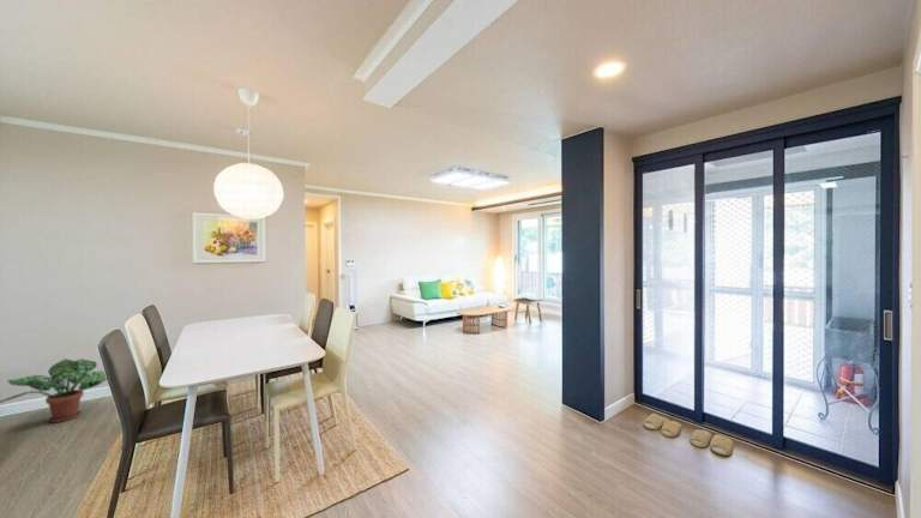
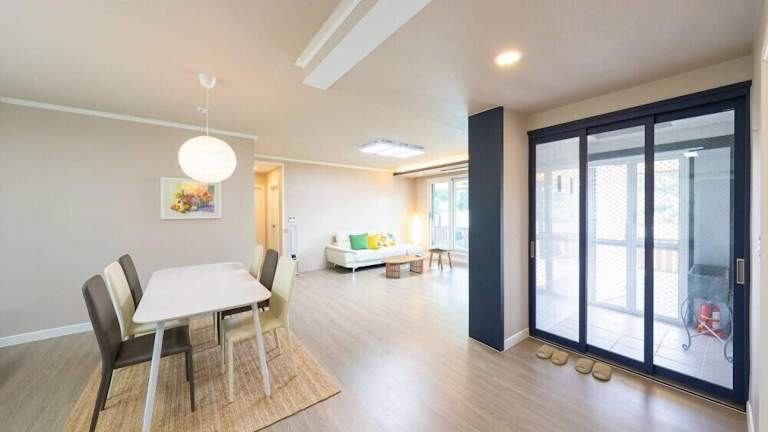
- potted plant (66, 385)
